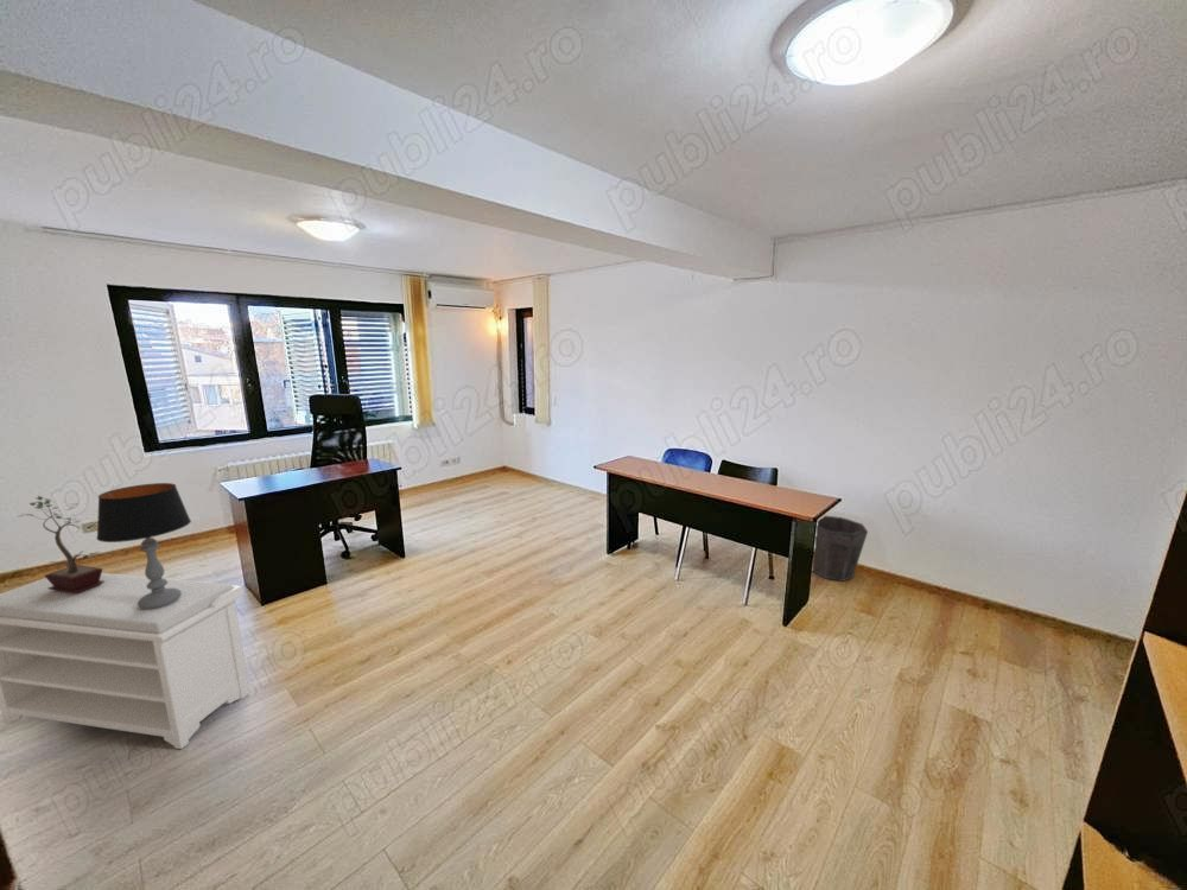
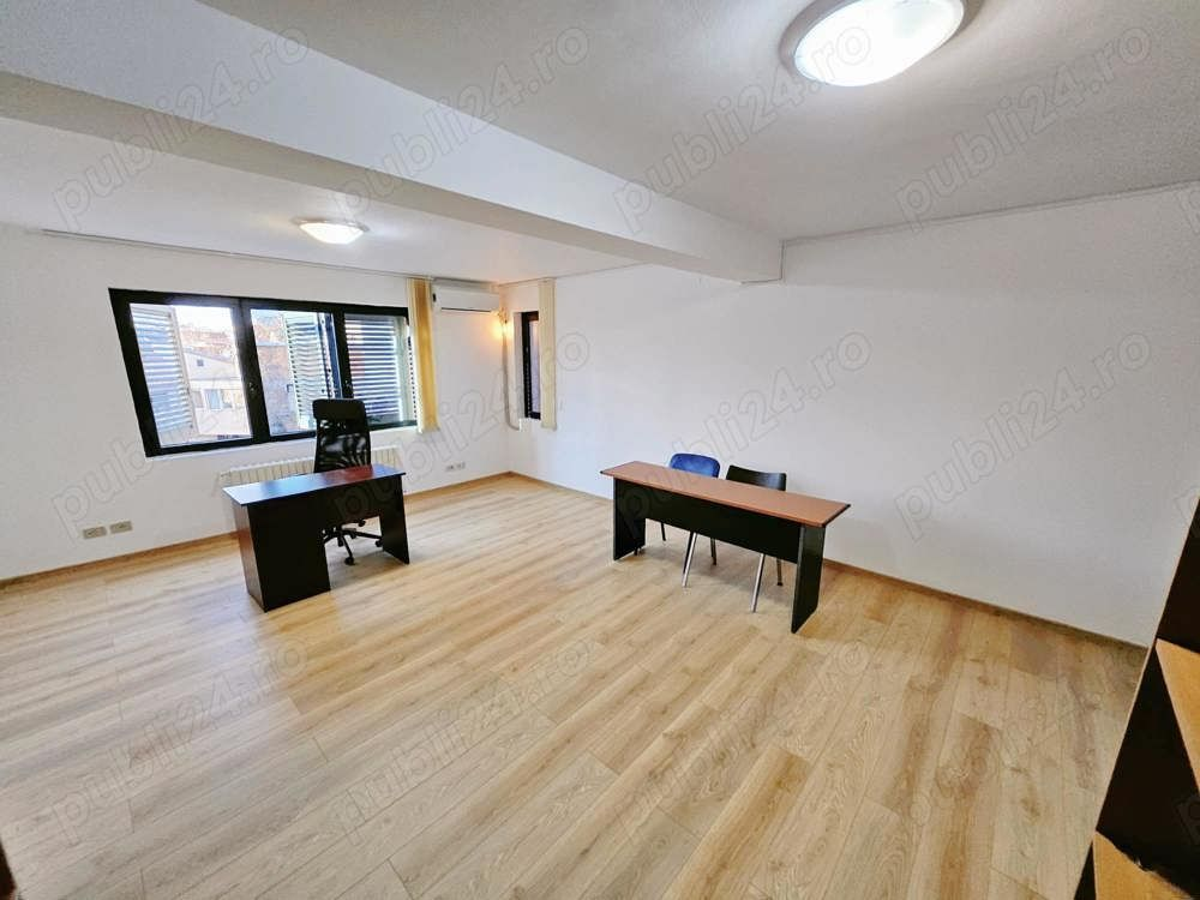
- table lamp (150, 547)
- waste bin (833, 548)
- potted plant (61, 540)
- bench (121, 651)
